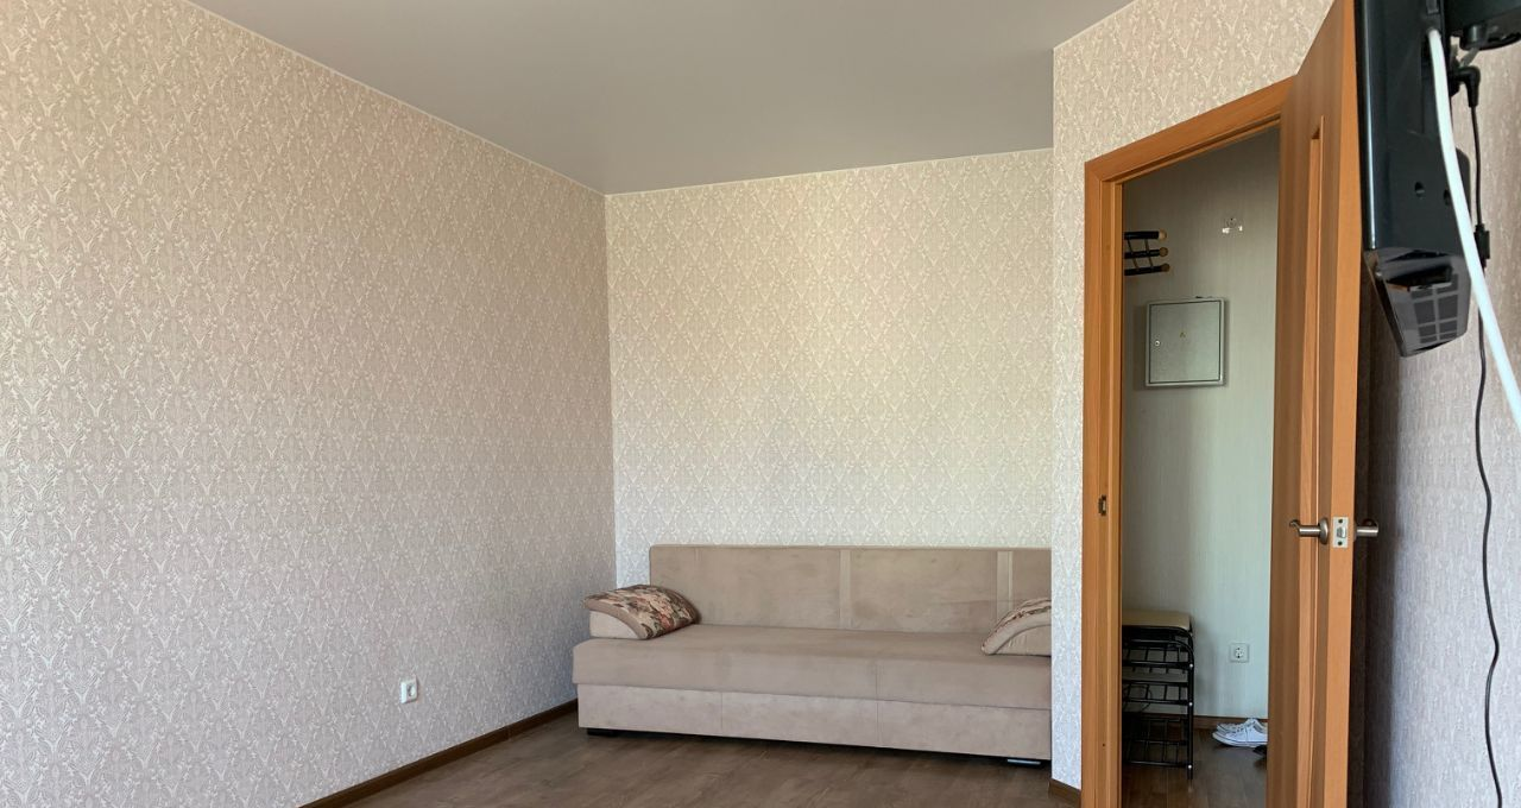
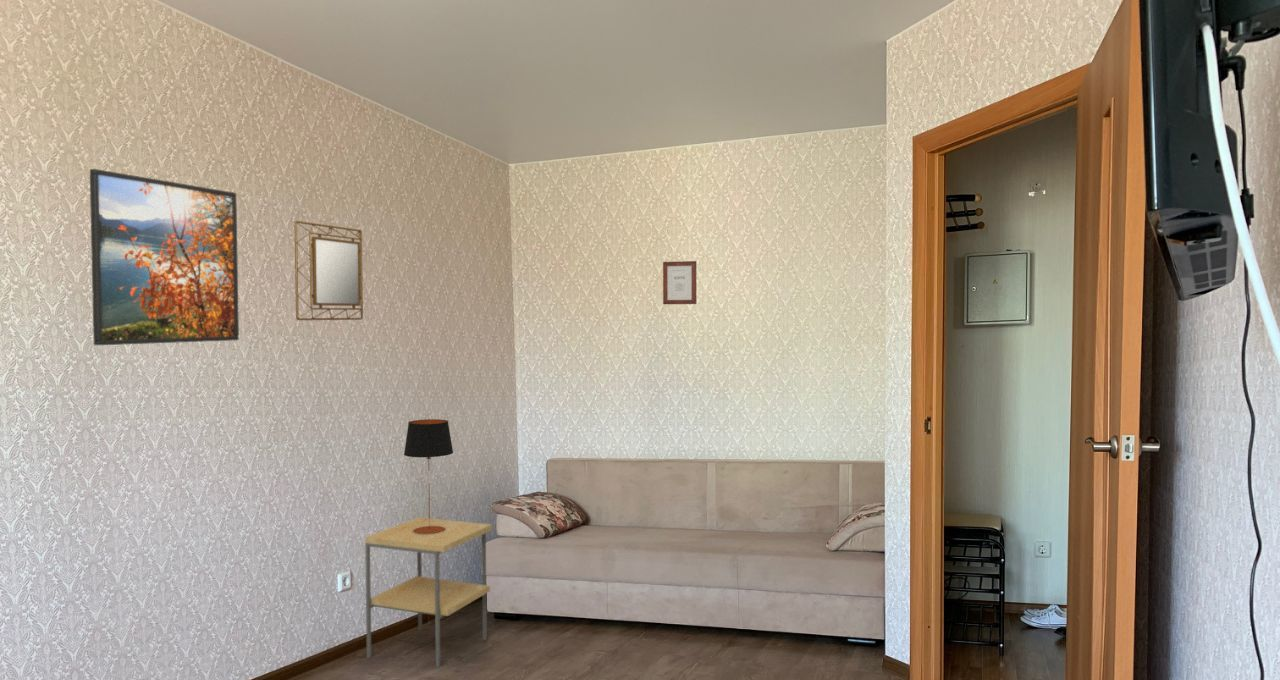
+ table lamp (428, 468)
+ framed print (171, 262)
+ home mirror (333, 272)
+ side table (431, 590)
+ picture frame (679, 282)
